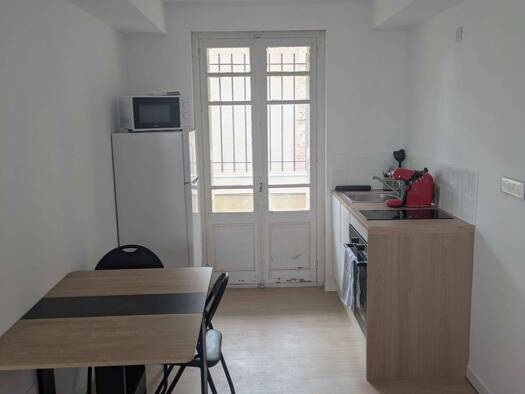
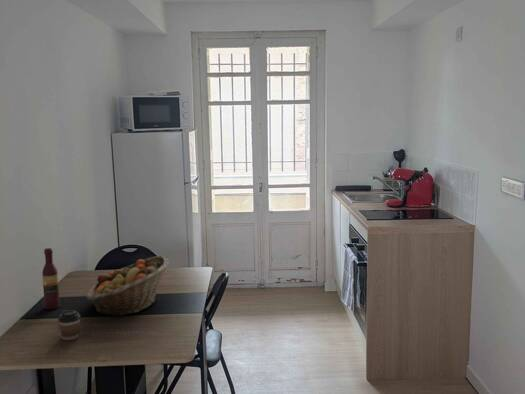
+ wine bottle (50, 278)
+ fruit basket (129, 283)
+ coffee cup (69, 324)
